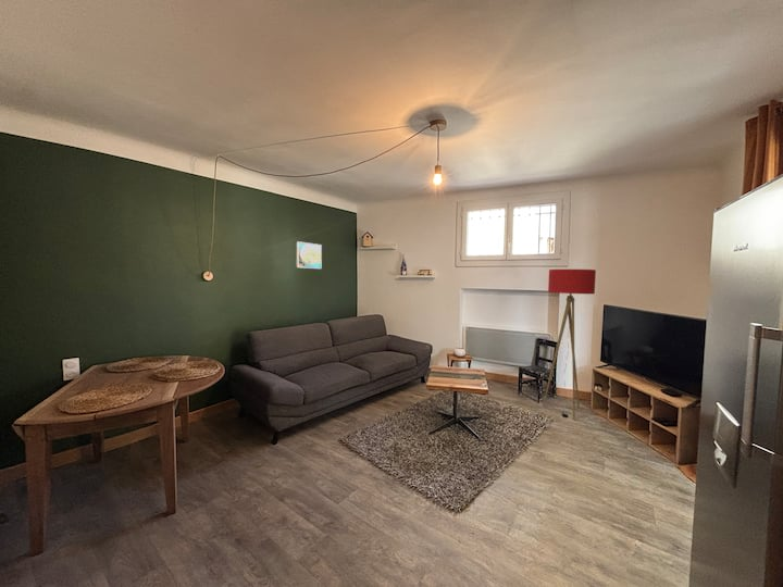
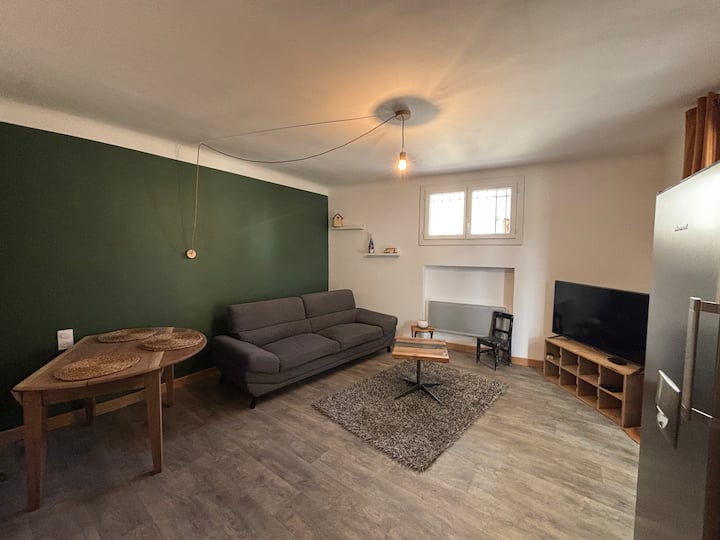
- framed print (309, 255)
- floor lamp (571, 340)
